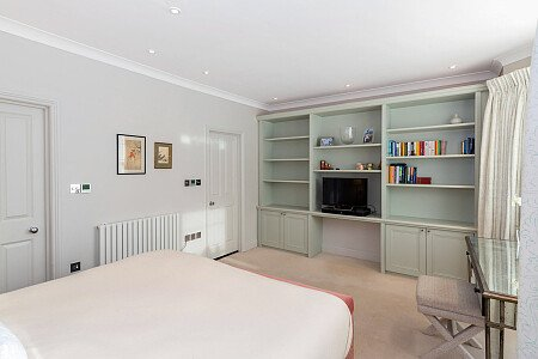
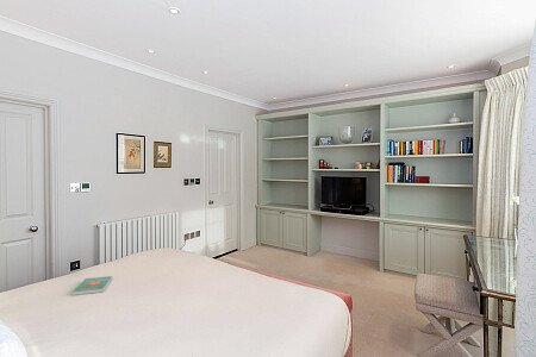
+ book (93, 284)
